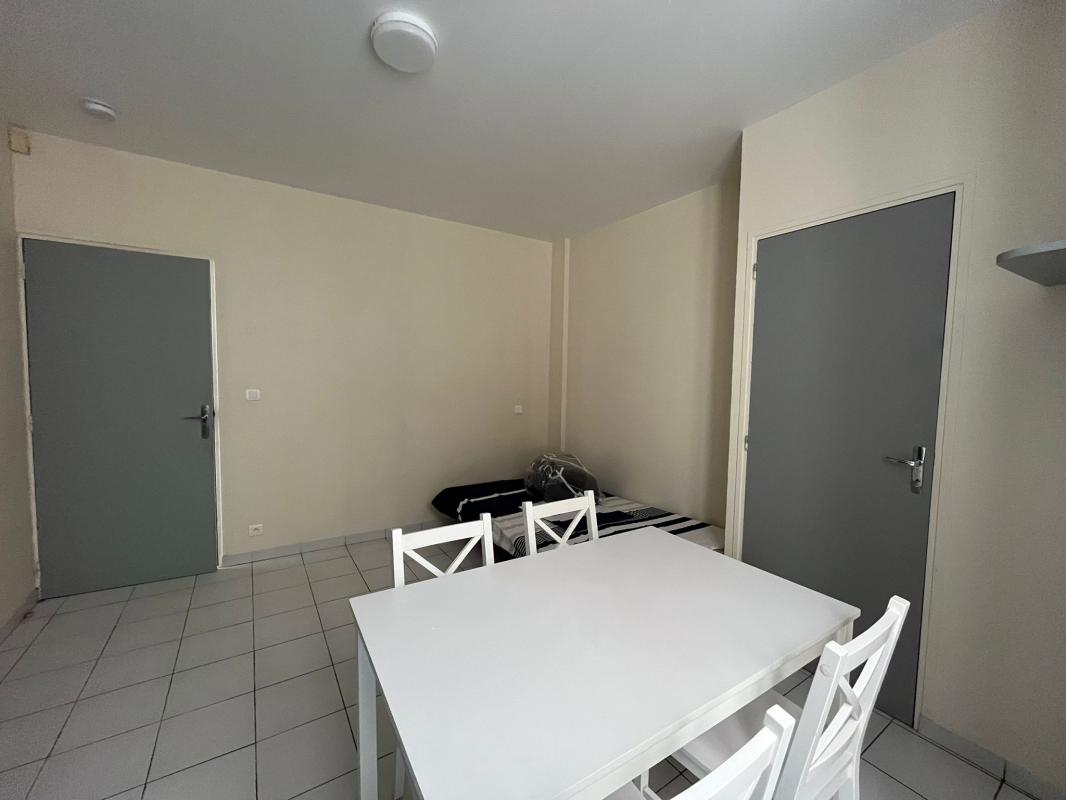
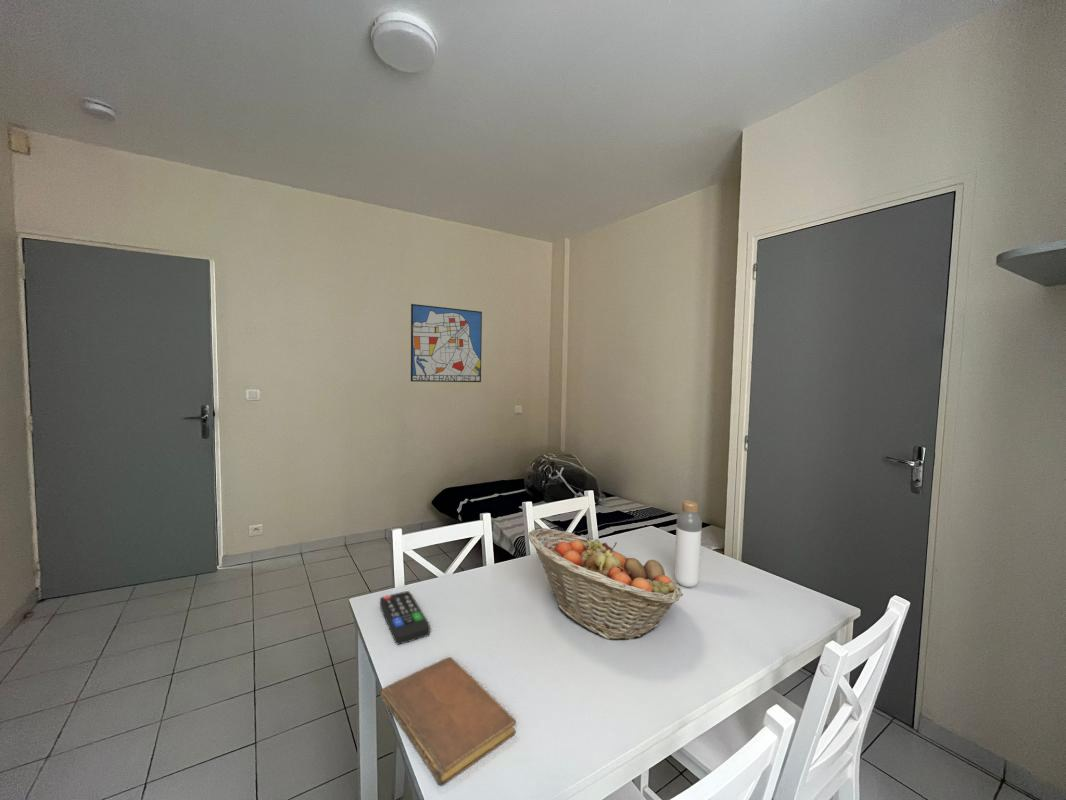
+ wall art (447, 345)
+ notebook (445, 710)
+ fruit basket (599, 572)
+ remote control (403, 614)
+ bottle (688, 543)
